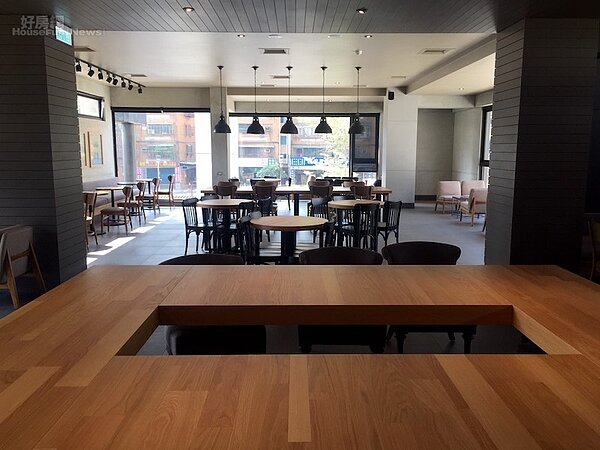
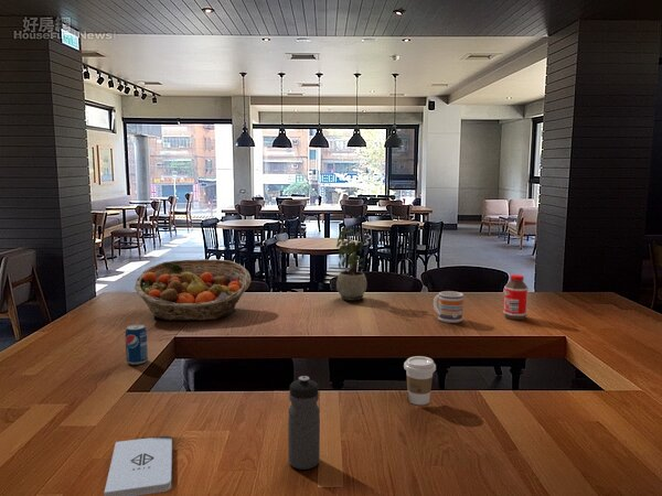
+ coffee cup (419, 380)
+ notepad (141, 464)
+ bottle (515, 296)
+ potted plant (351, 263)
+ fruit basket (193, 289)
+ mug (448, 305)
+ beverage can (136, 344)
+ water bottle (303, 420)
